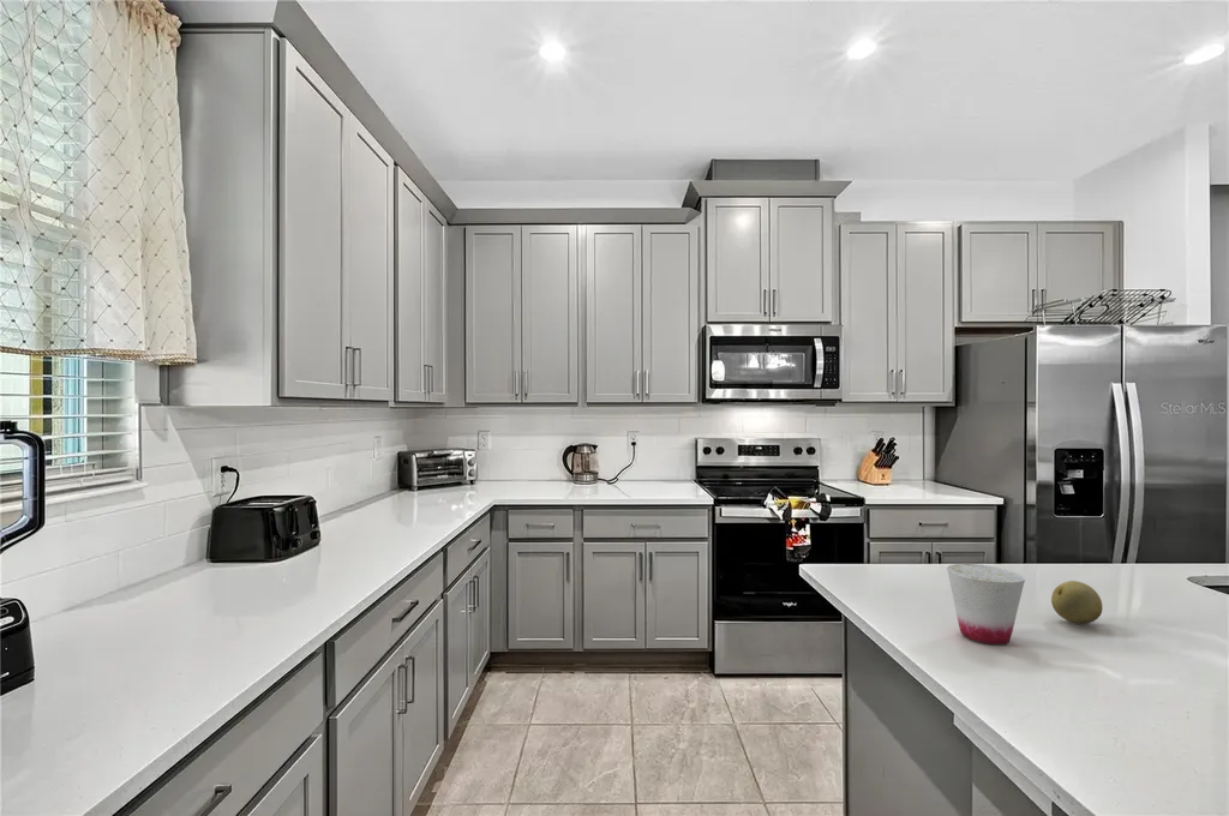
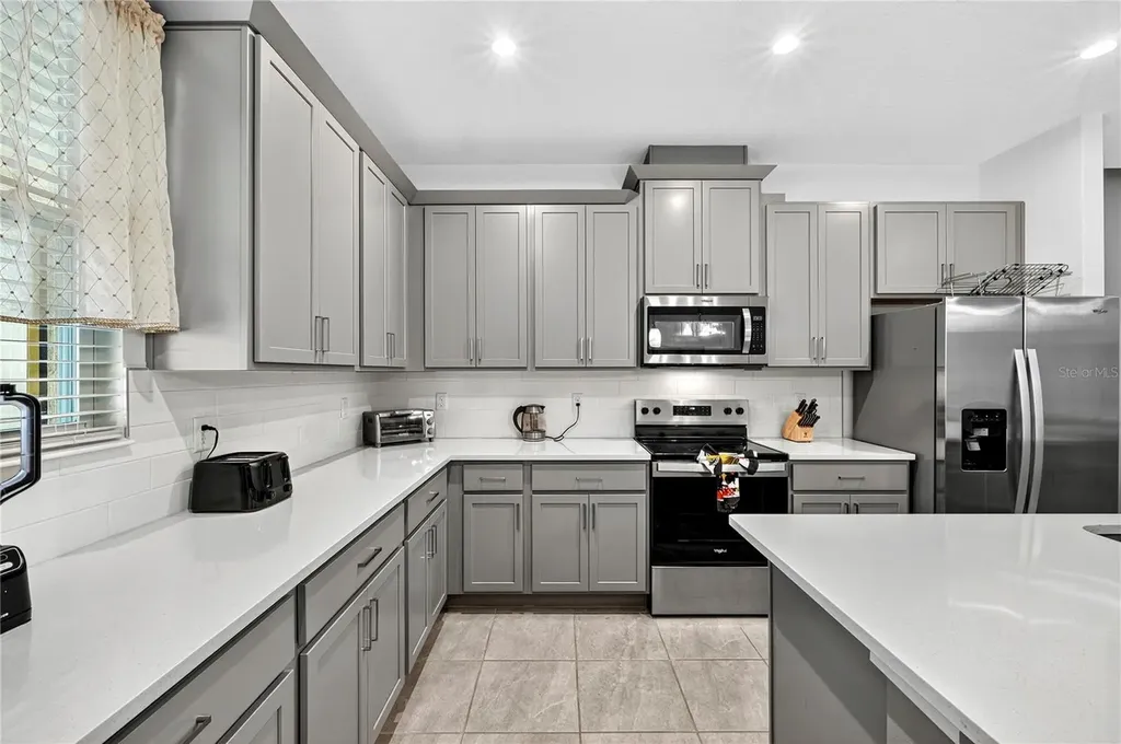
- fruit (1075, 601)
- cup (984, 605)
